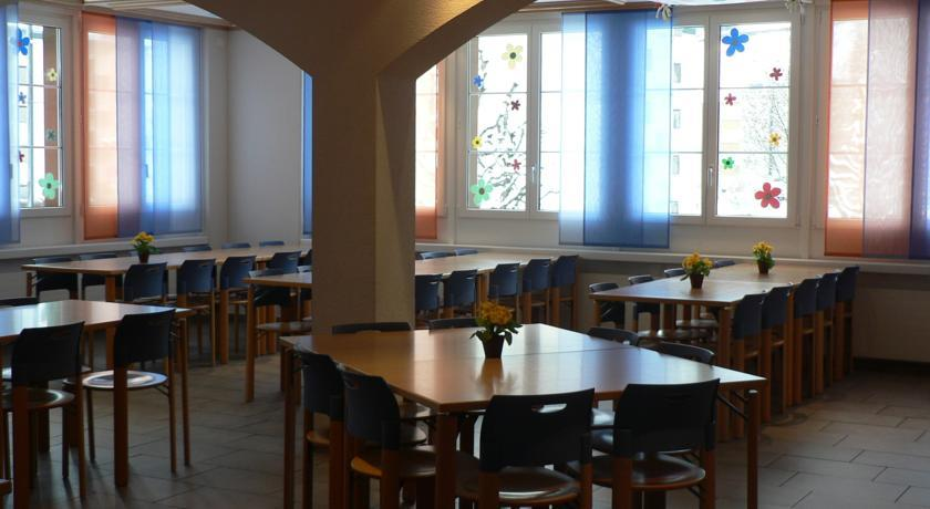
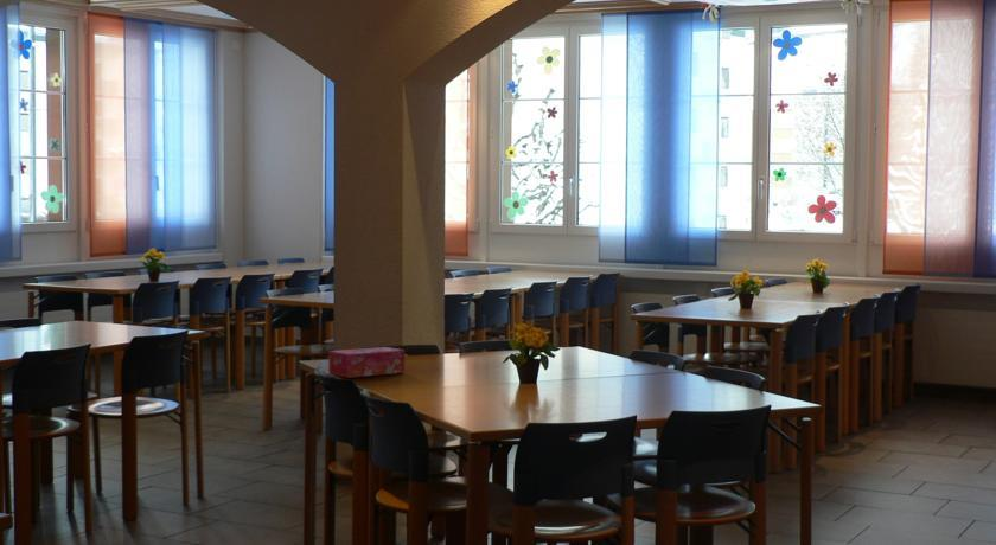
+ tissue box (366, 361)
